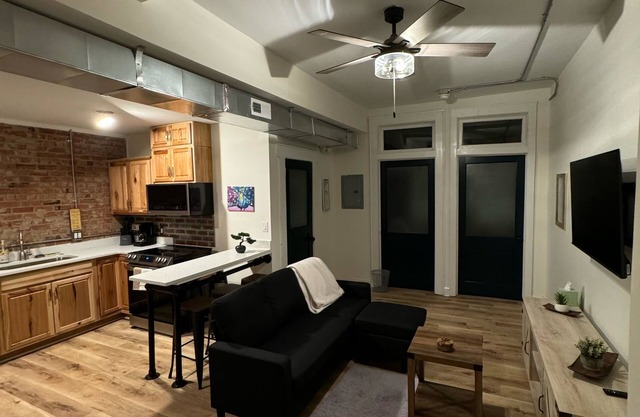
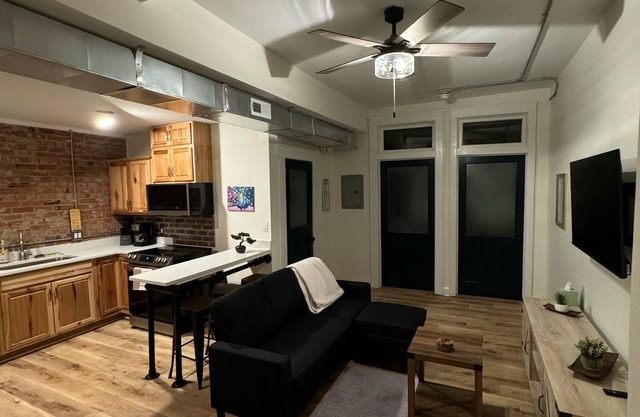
- wastebasket (380, 280)
